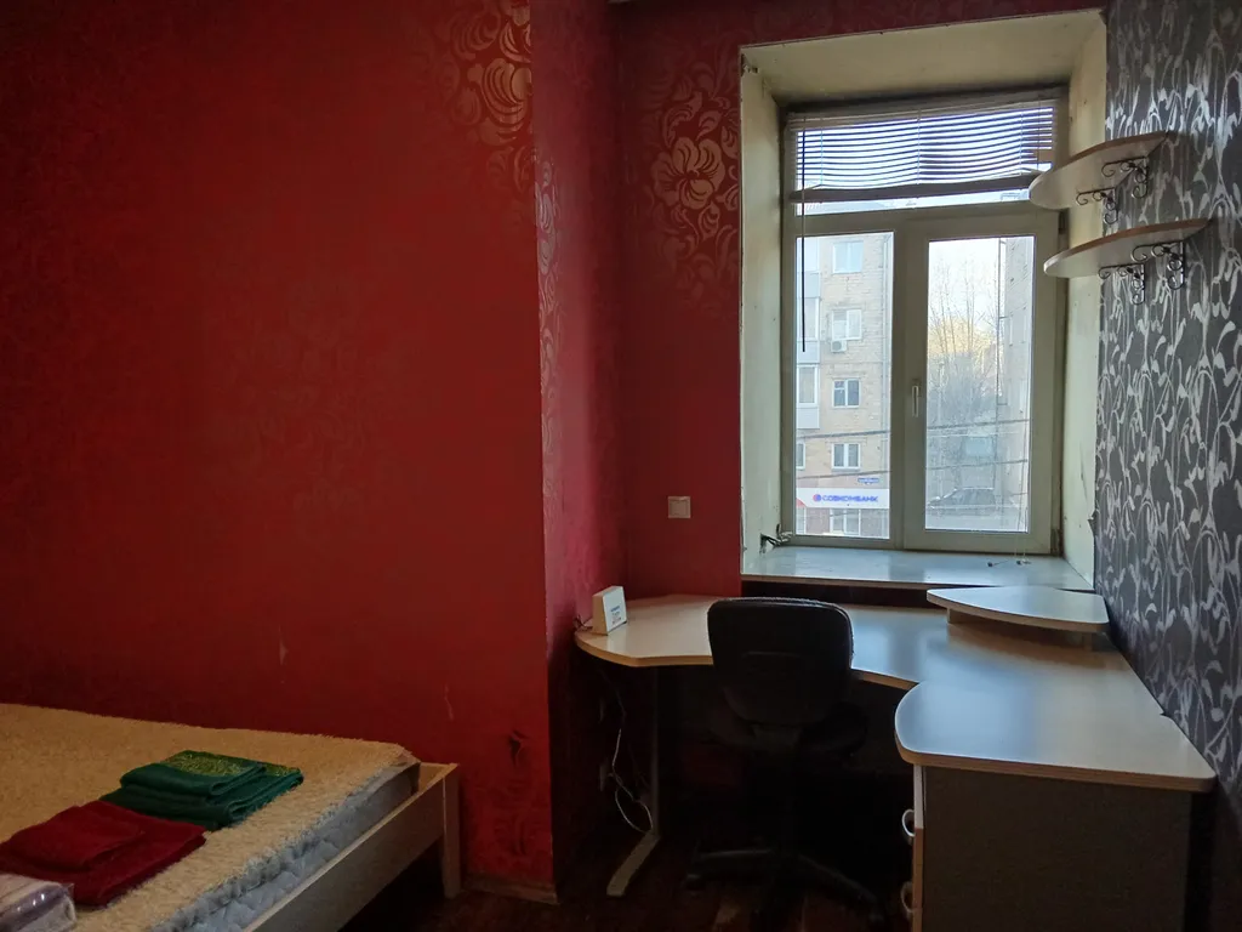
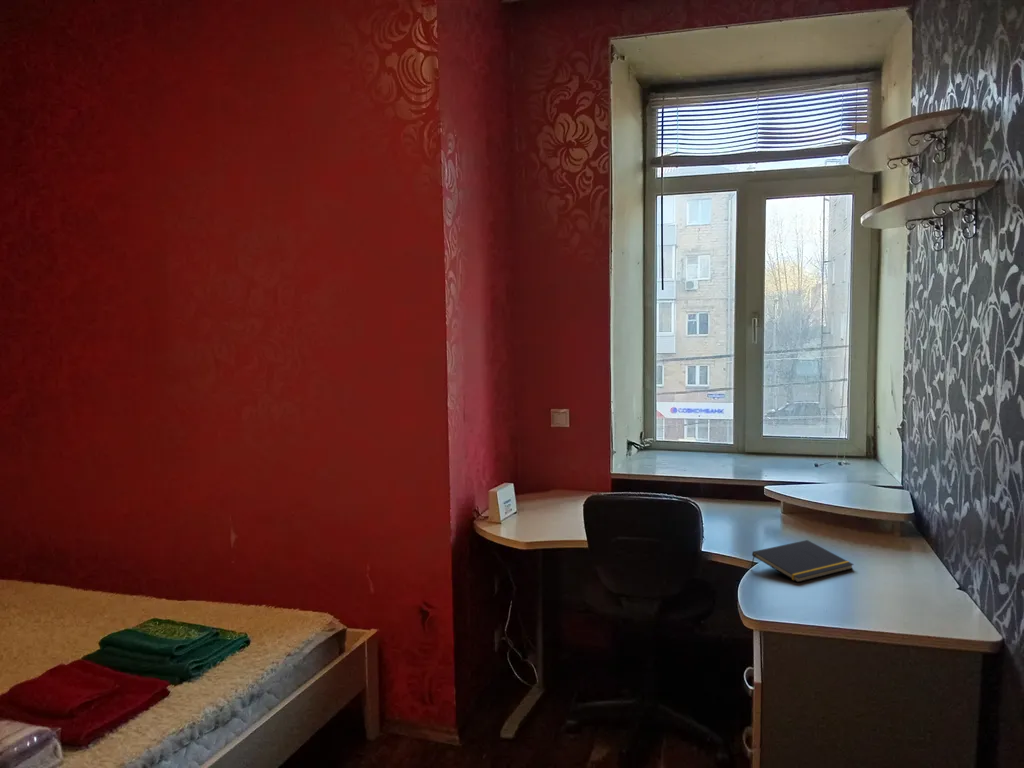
+ notepad (802, 559)
